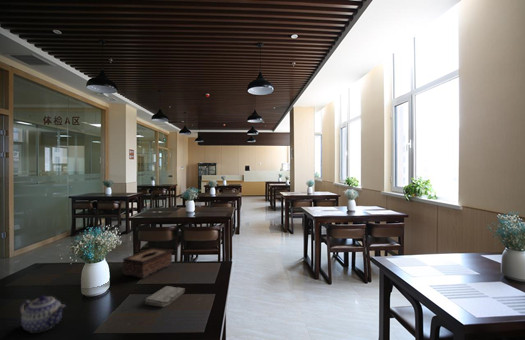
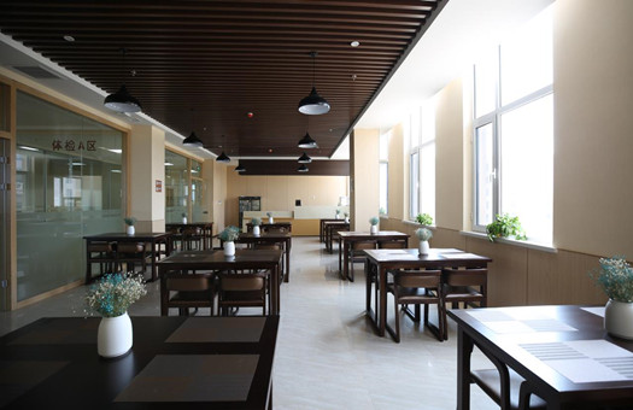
- tissue box (148, 261)
- washcloth (165, 295)
- teapot (42, 311)
